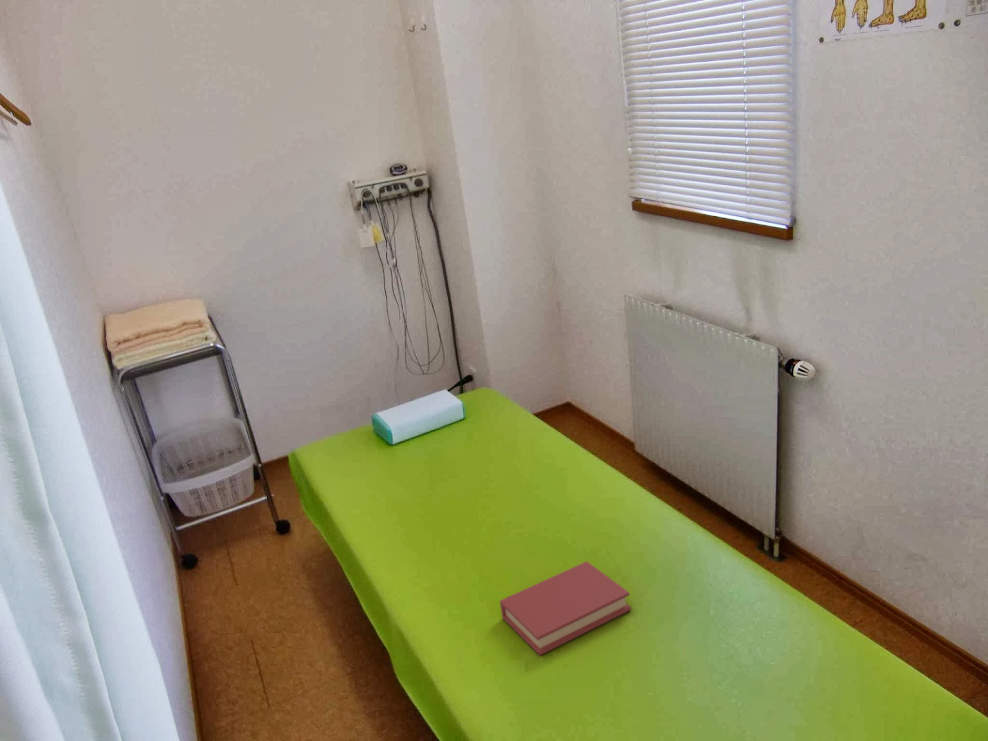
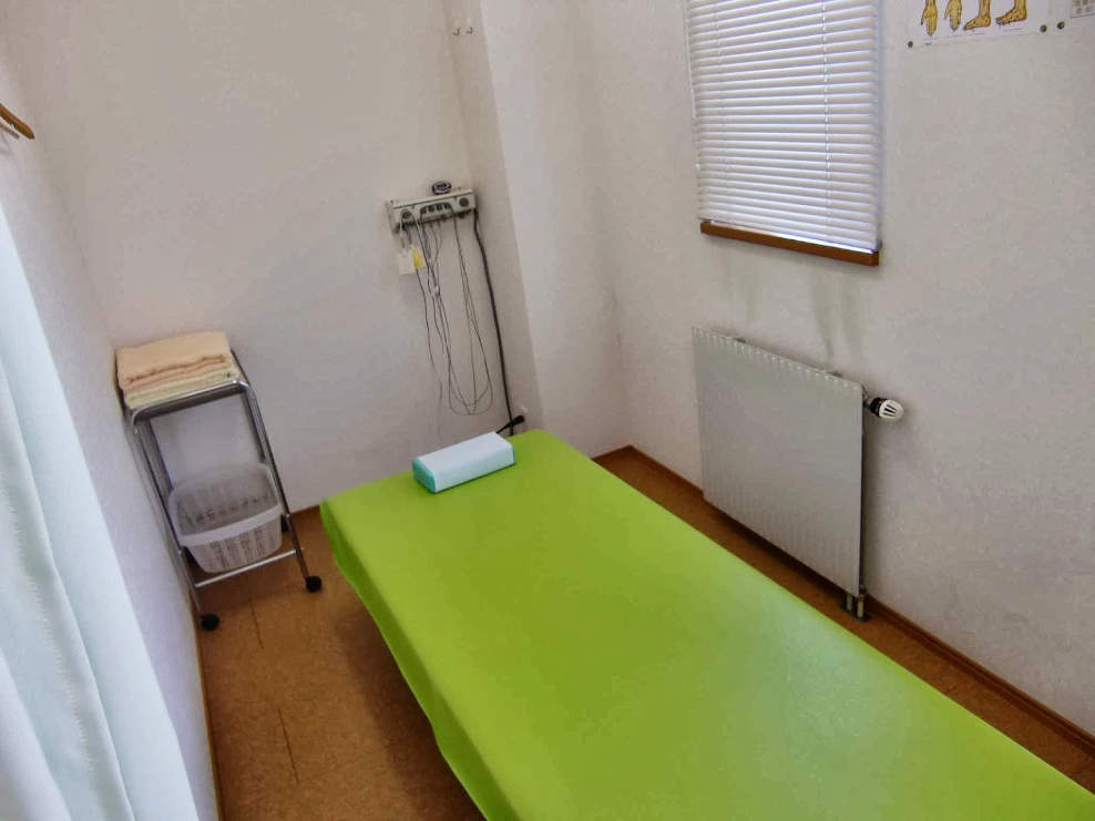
- book (564, 605)
